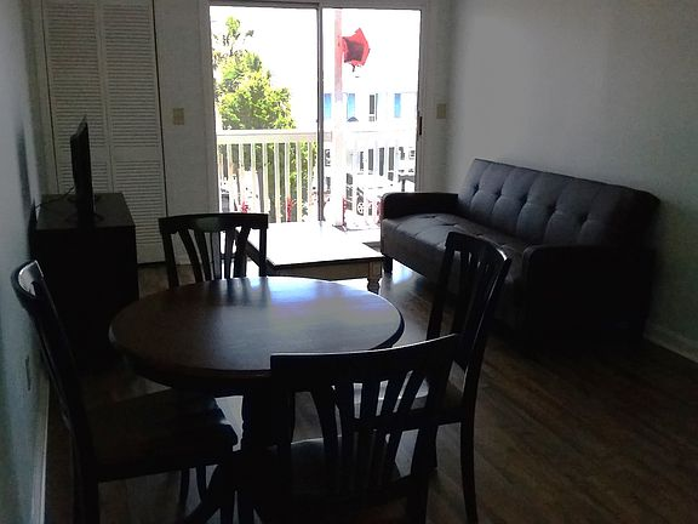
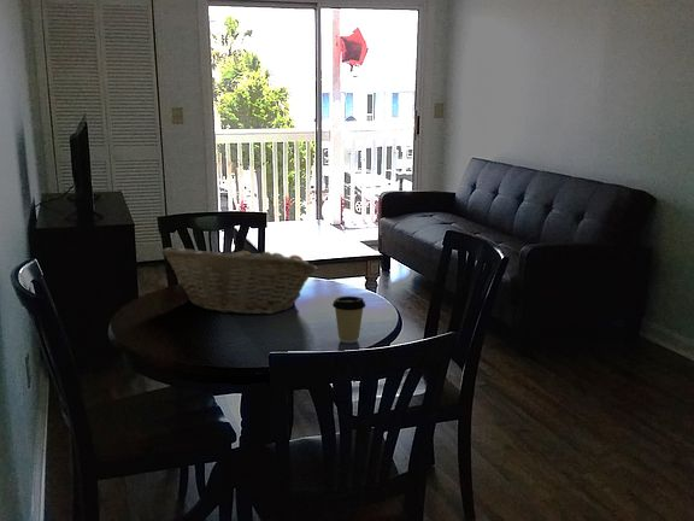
+ coffee cup (348, 318)
+ fruit basket (239, 271)
